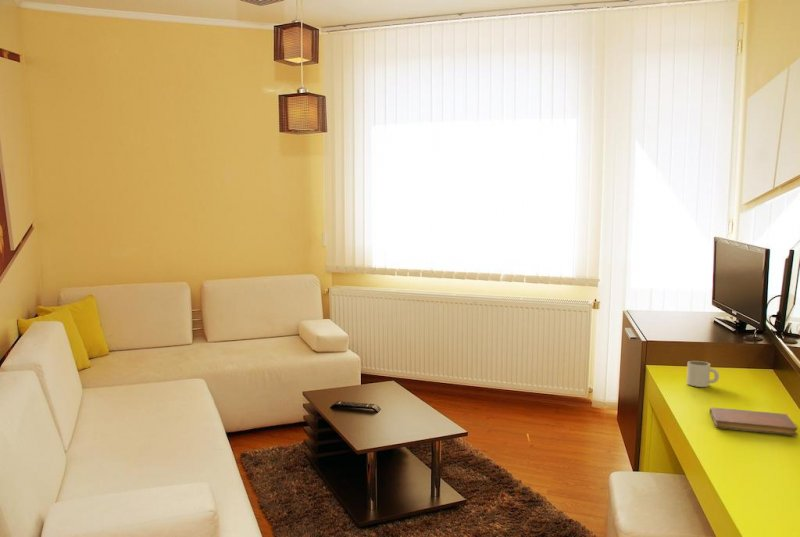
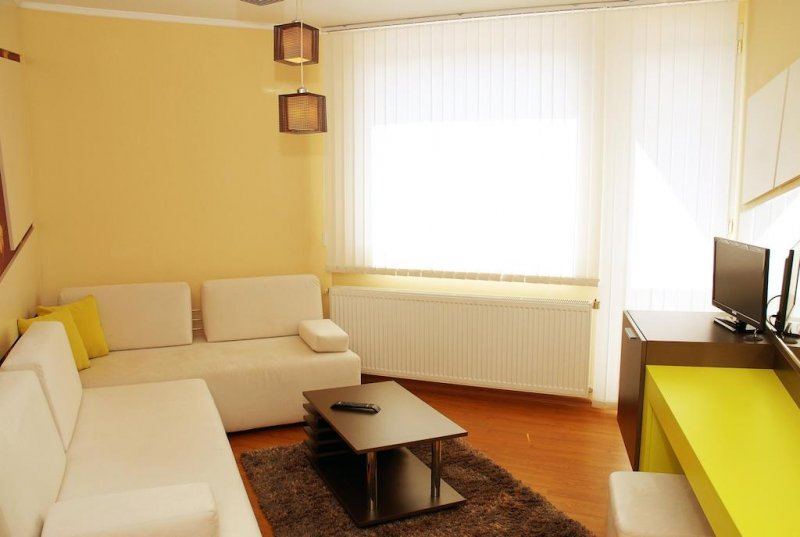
- mug (703, 374)
- notebook (751, 420)
